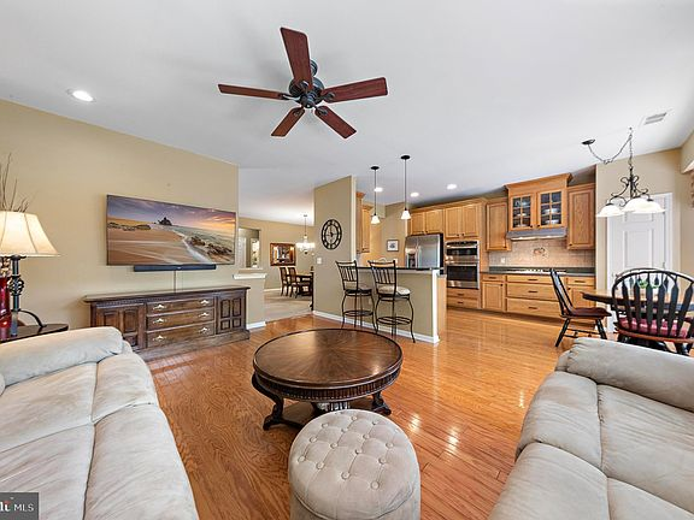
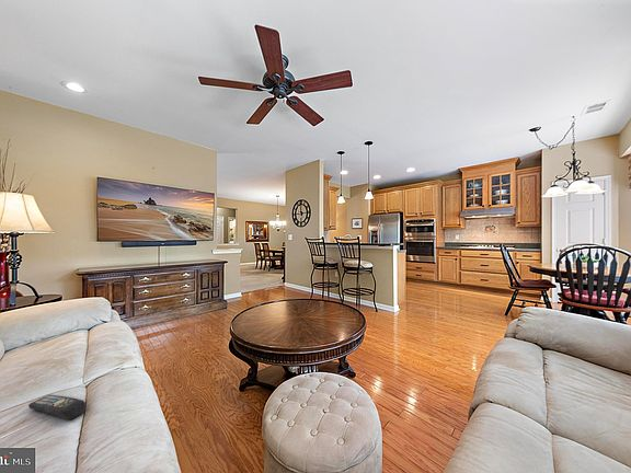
+ remote control (57, 405)
